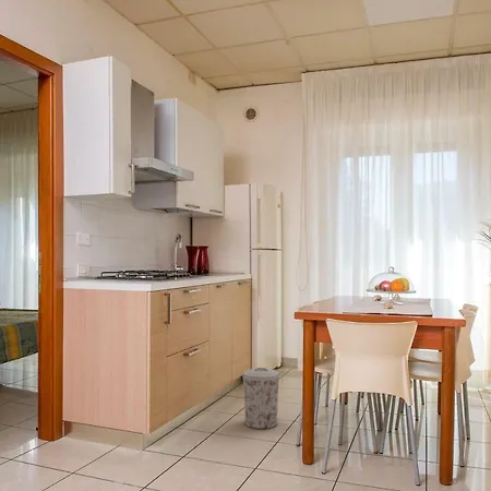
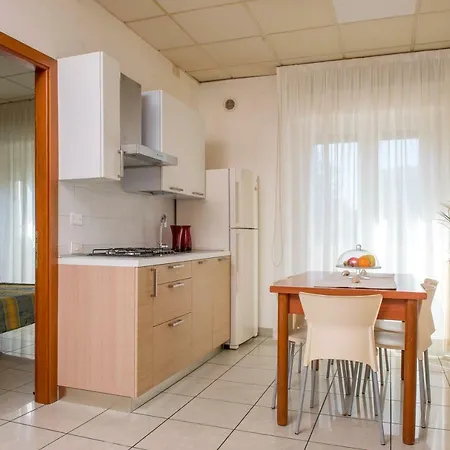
- trash can (261, 395)
